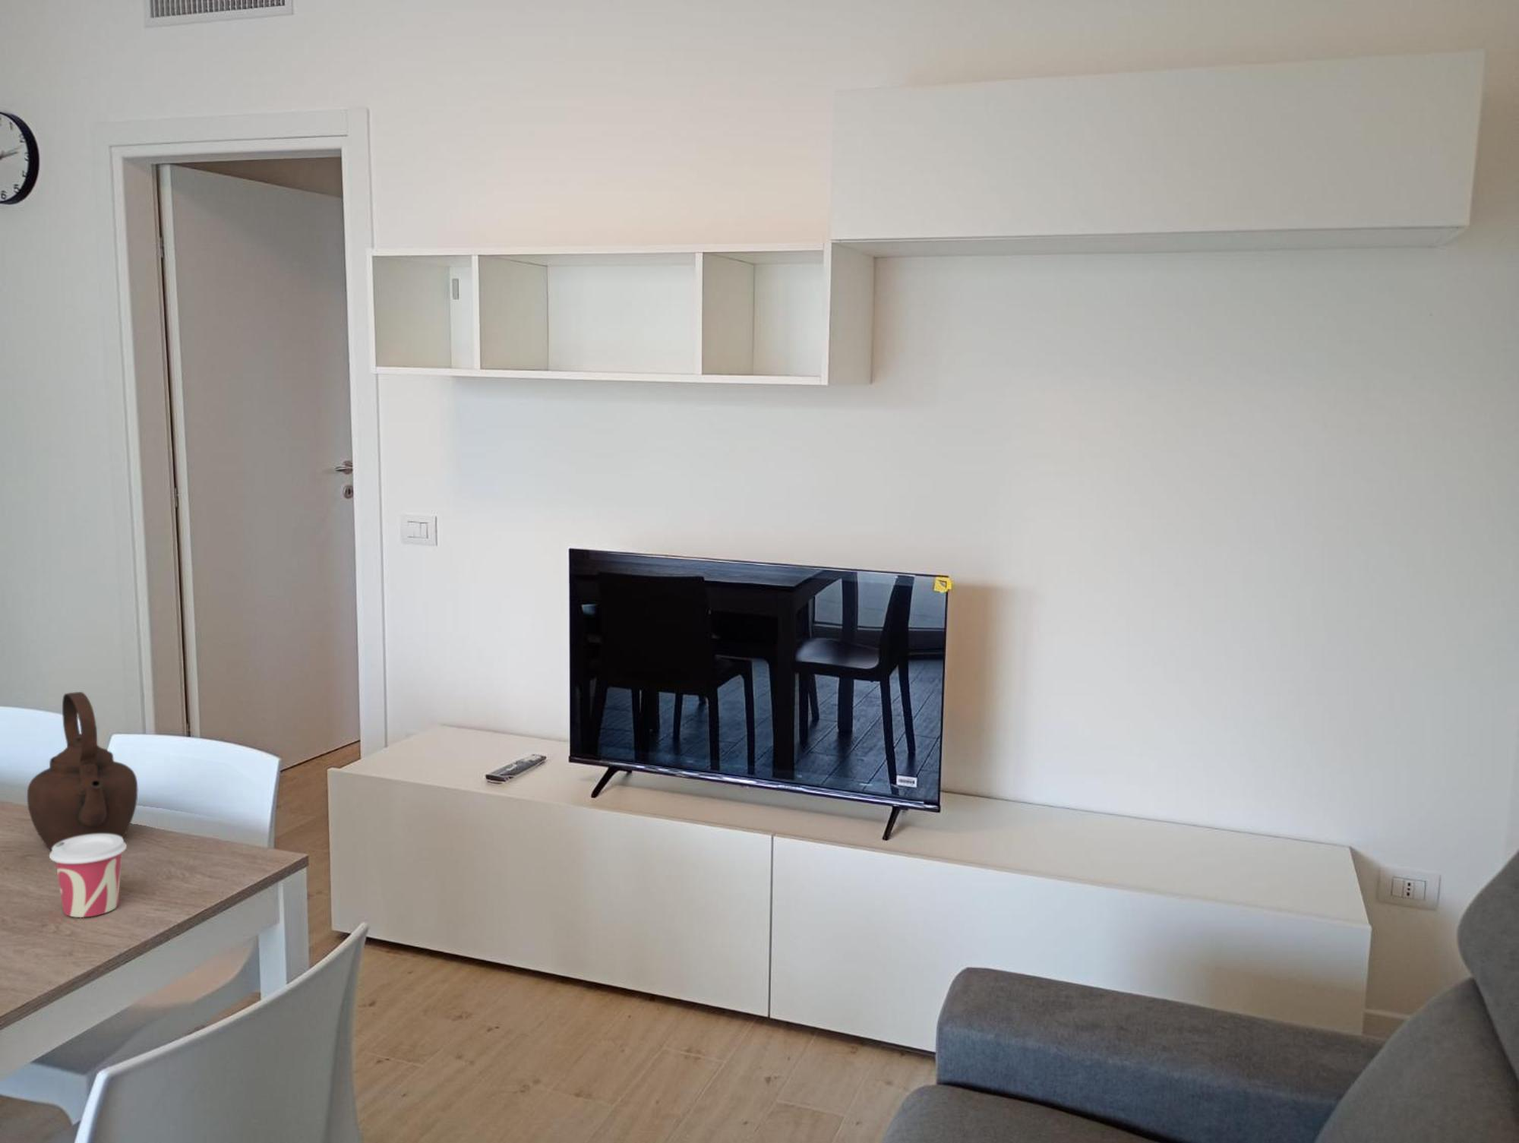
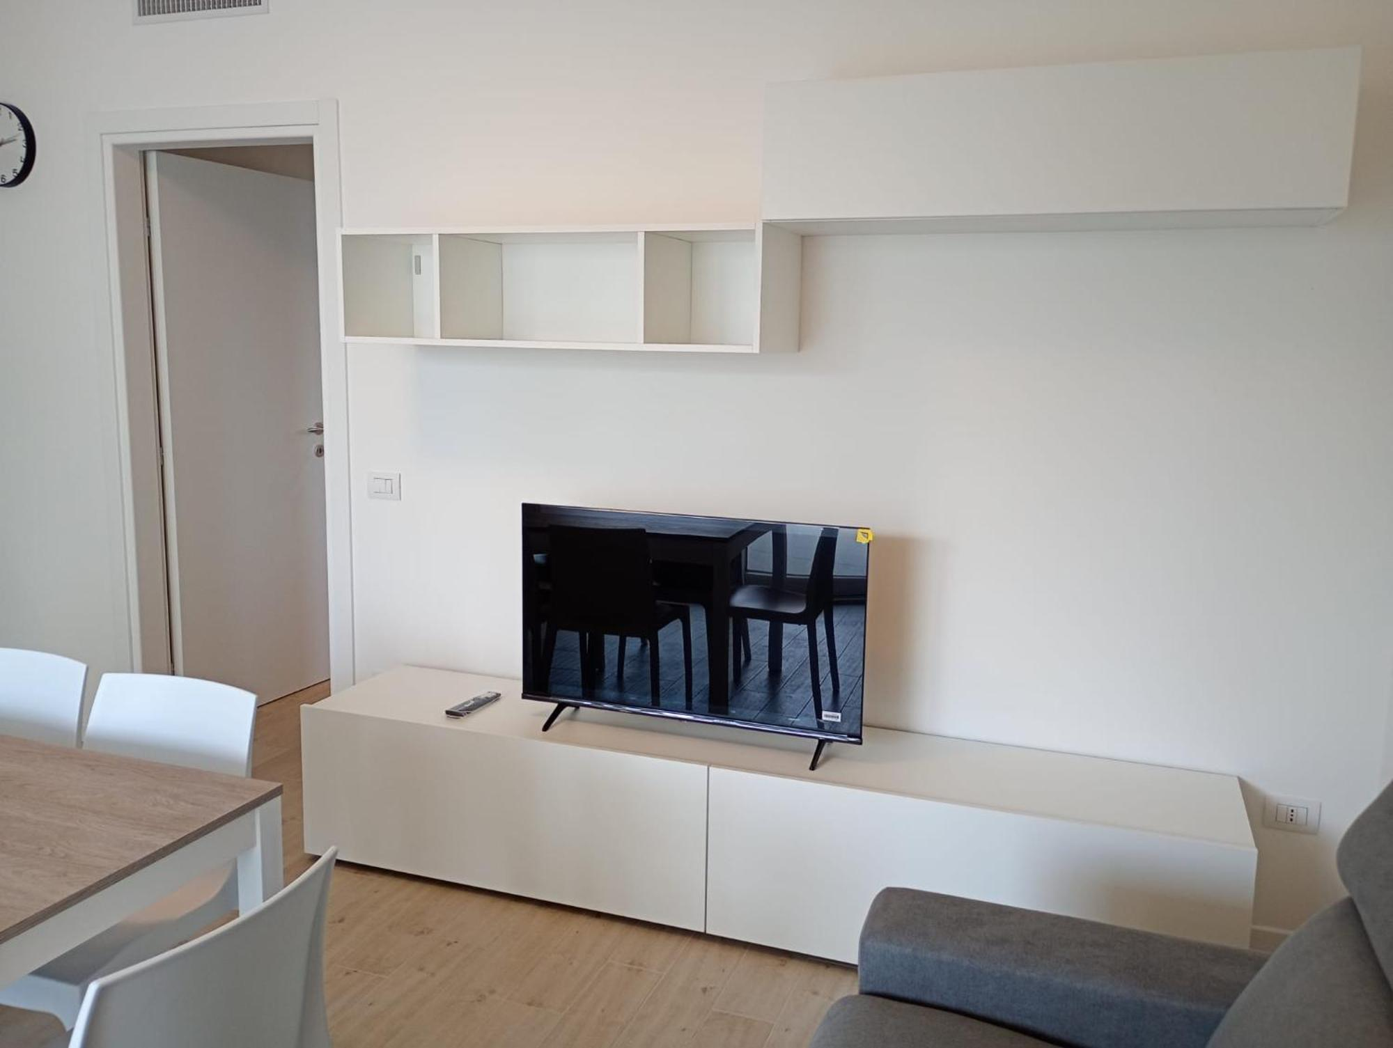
- cup (90, 875)
- teapot (84, 772)
